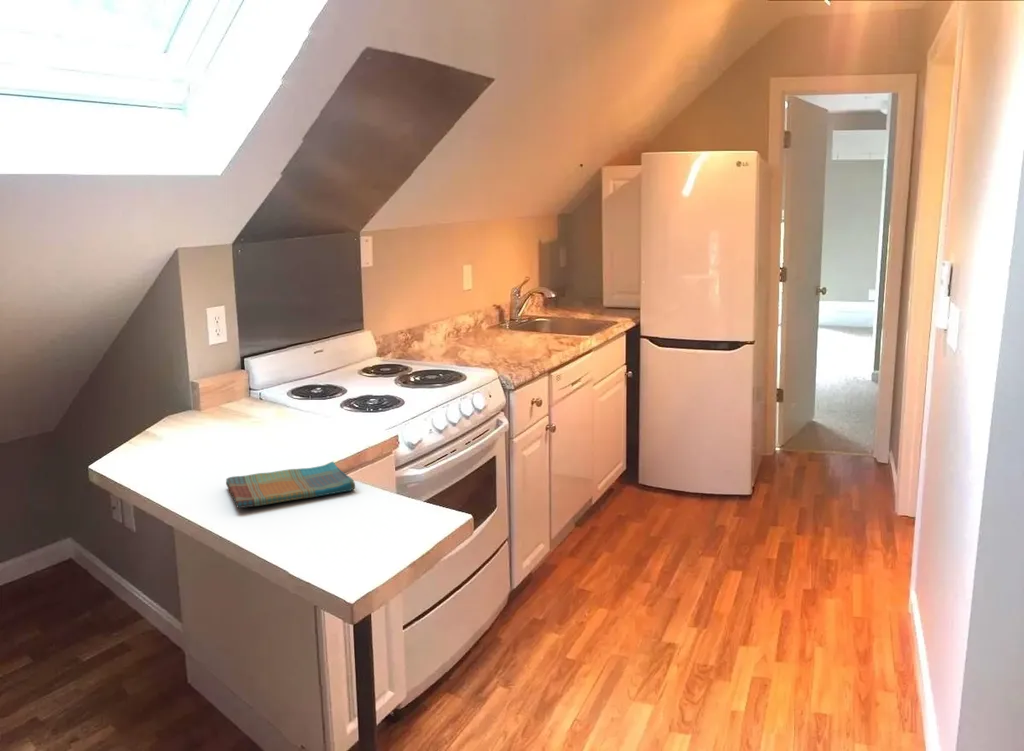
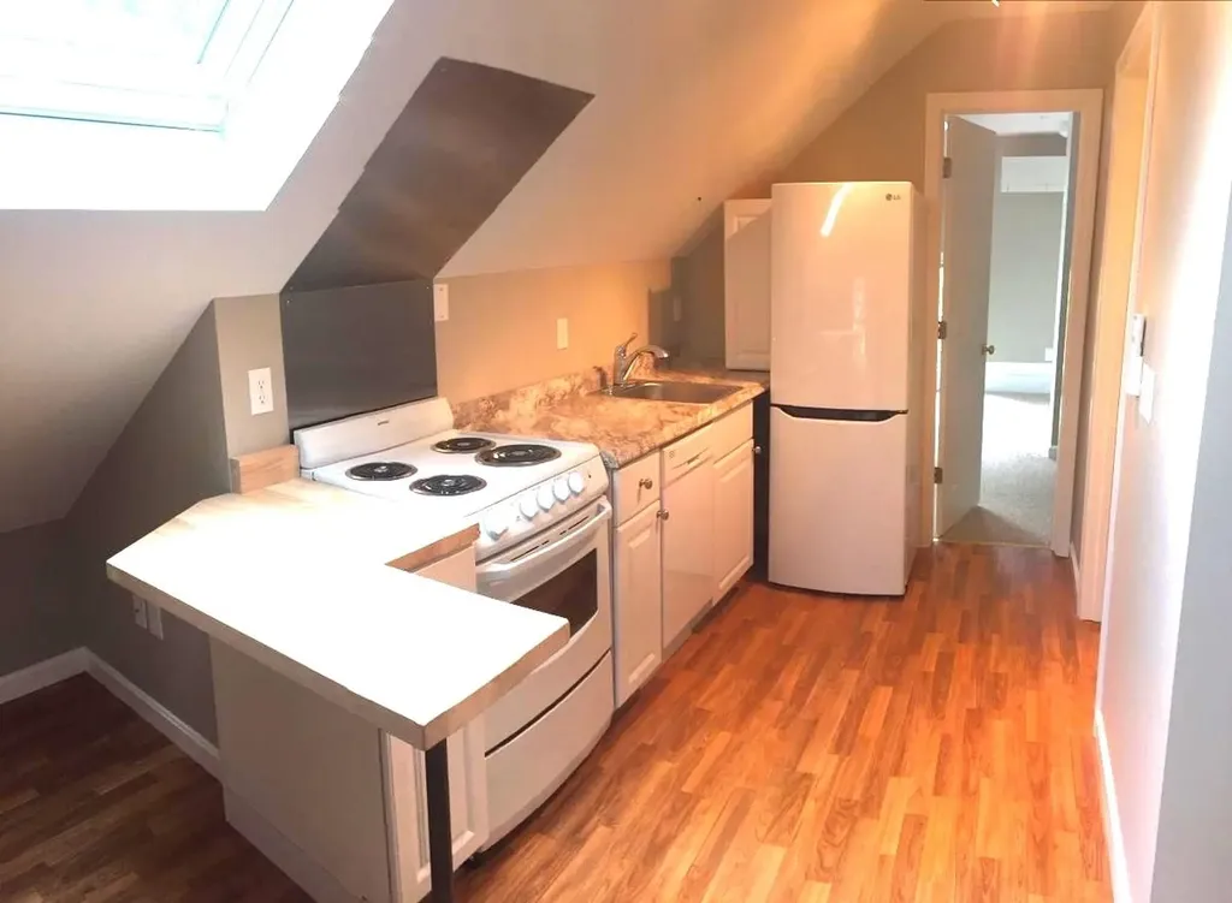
- dish towel (290, 483)
